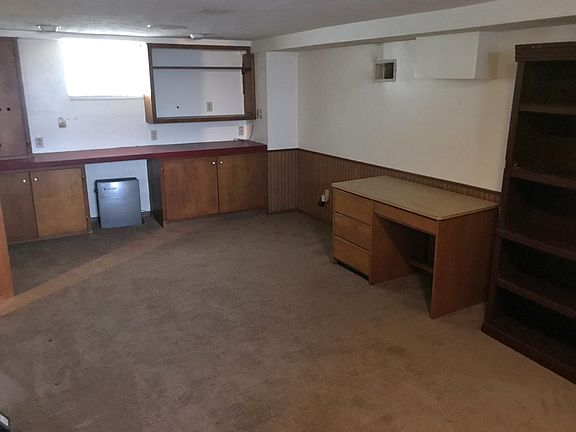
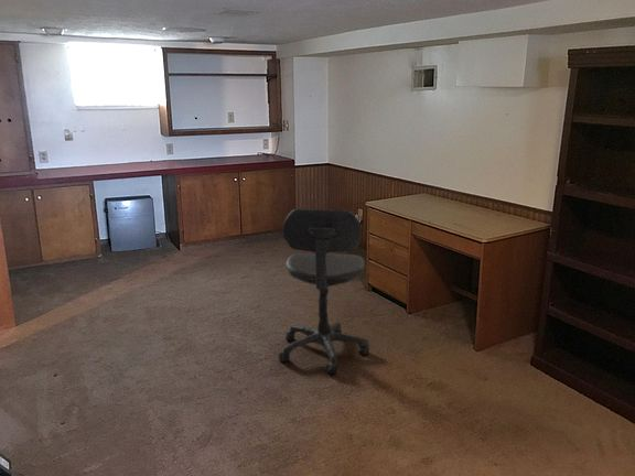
+ office chair (324, 279)
